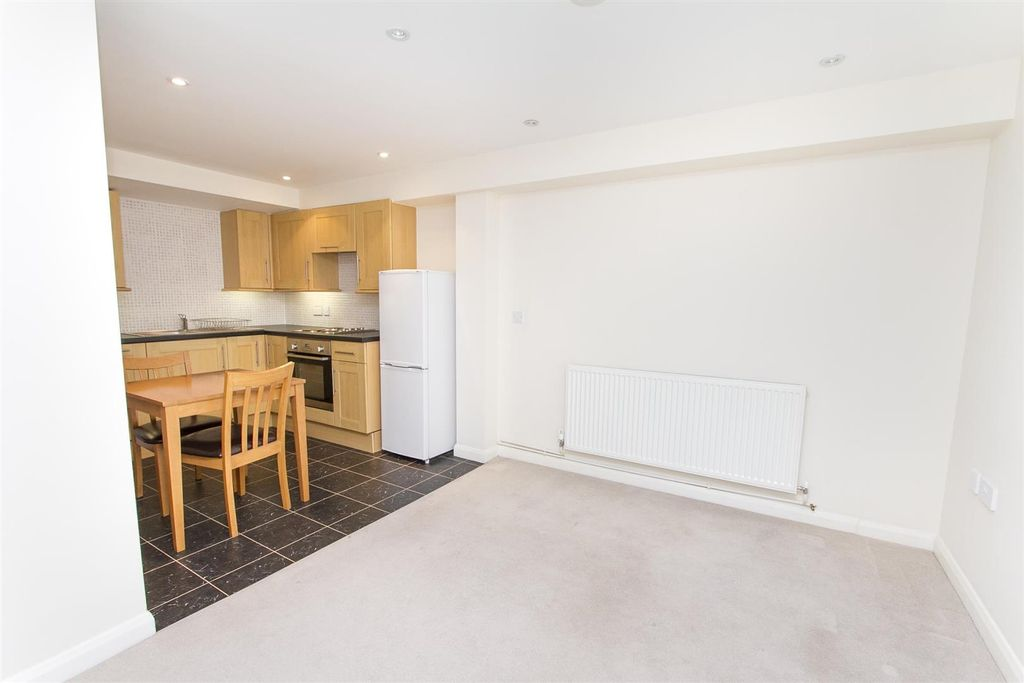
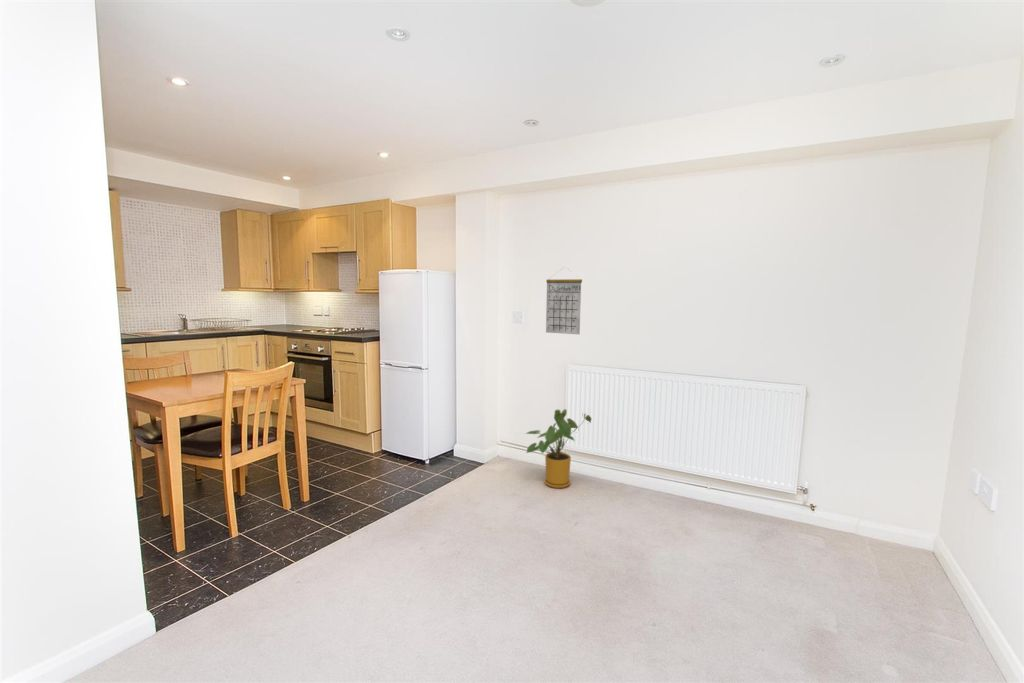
+ house plant (557, 448)
+ calendar (563, 300)
